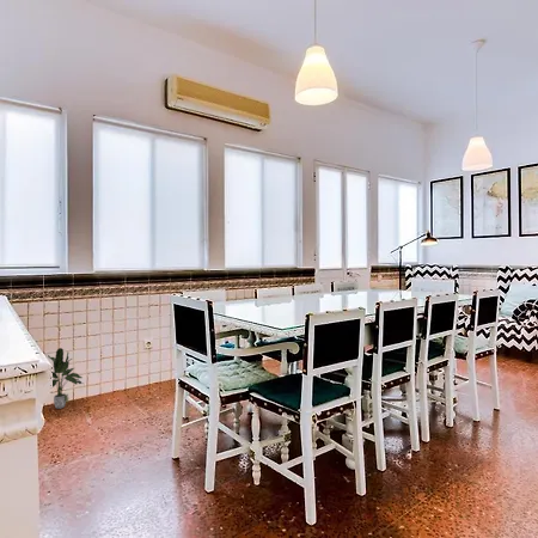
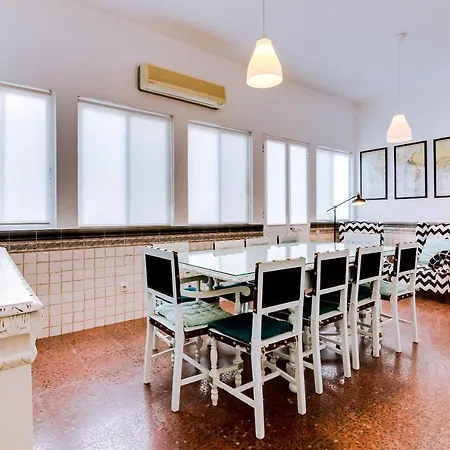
- potted plant (62, 378)
